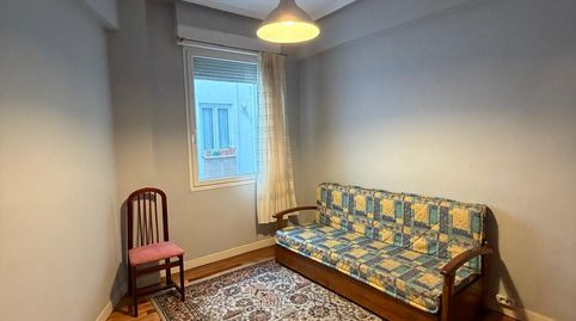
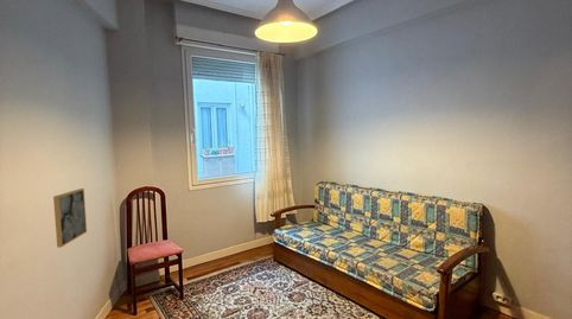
+ wall art (71, 215)
